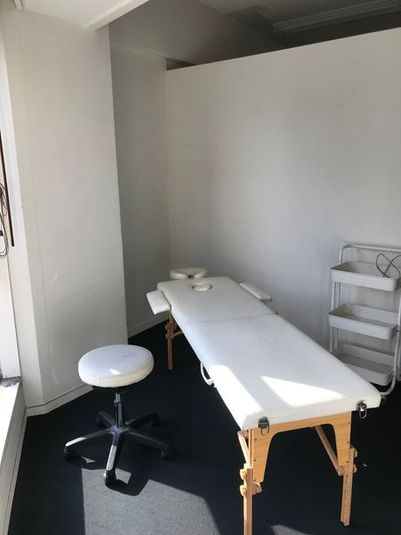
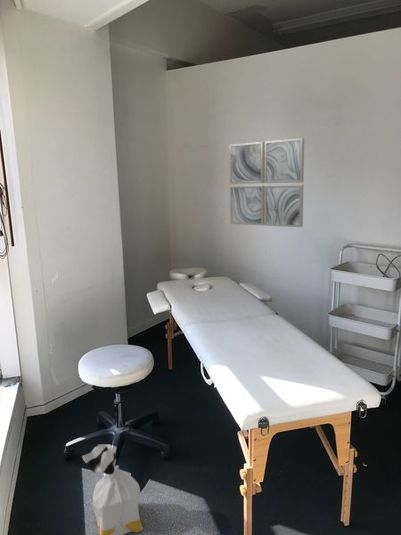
+ bag (113, 485)
+ wall art (264, 185)
